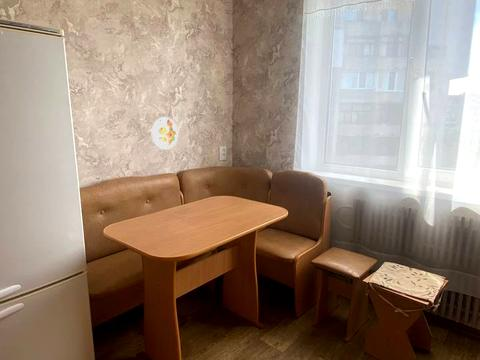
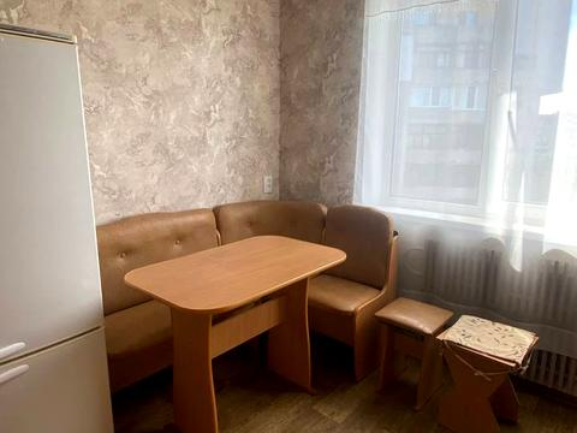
- decorative plate (165, 133)
